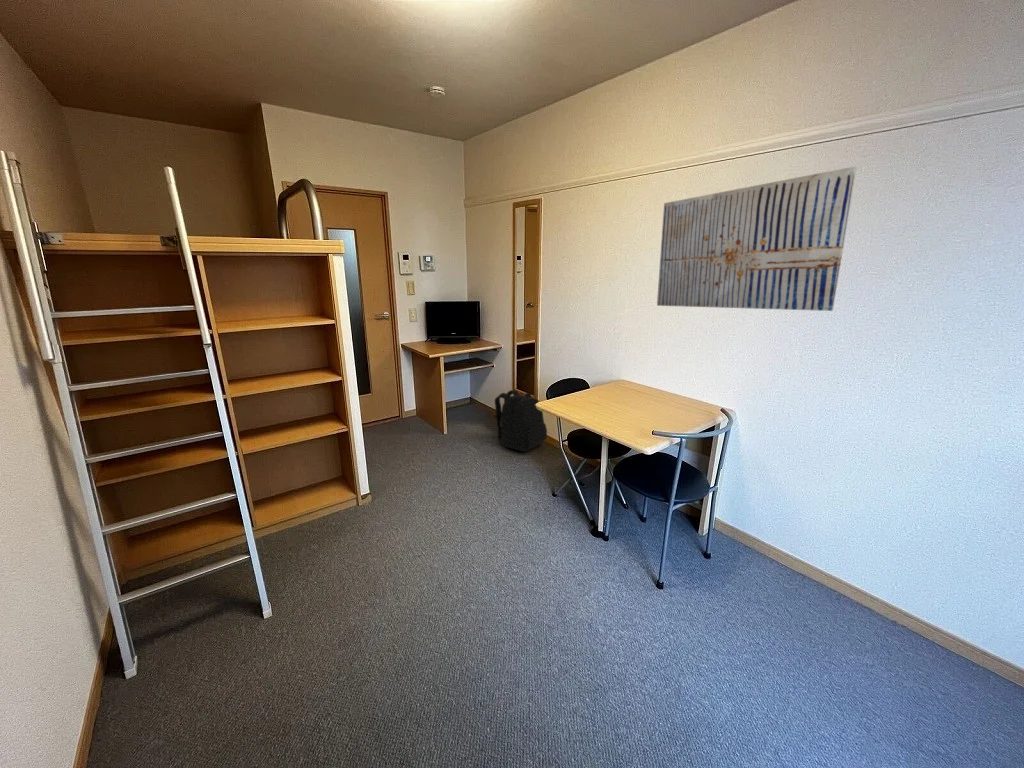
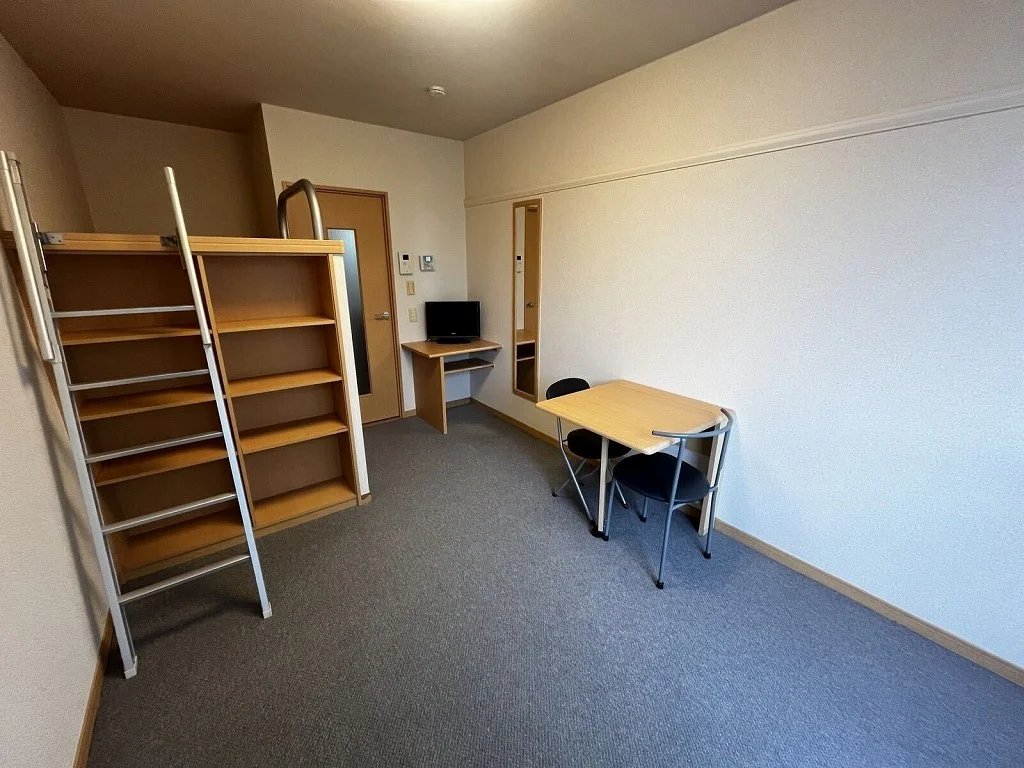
- wall art (737, 249)
- backpack (519, 419)
